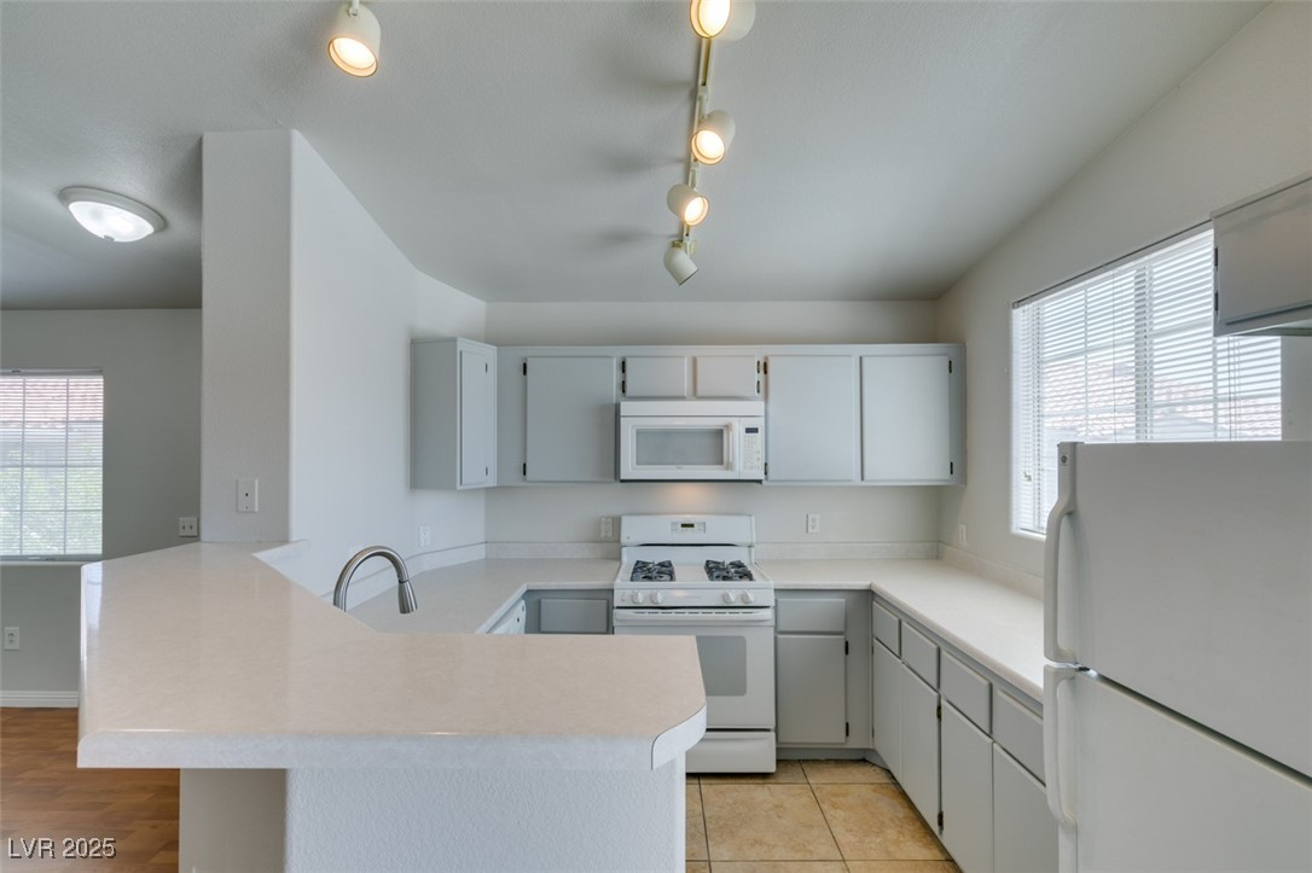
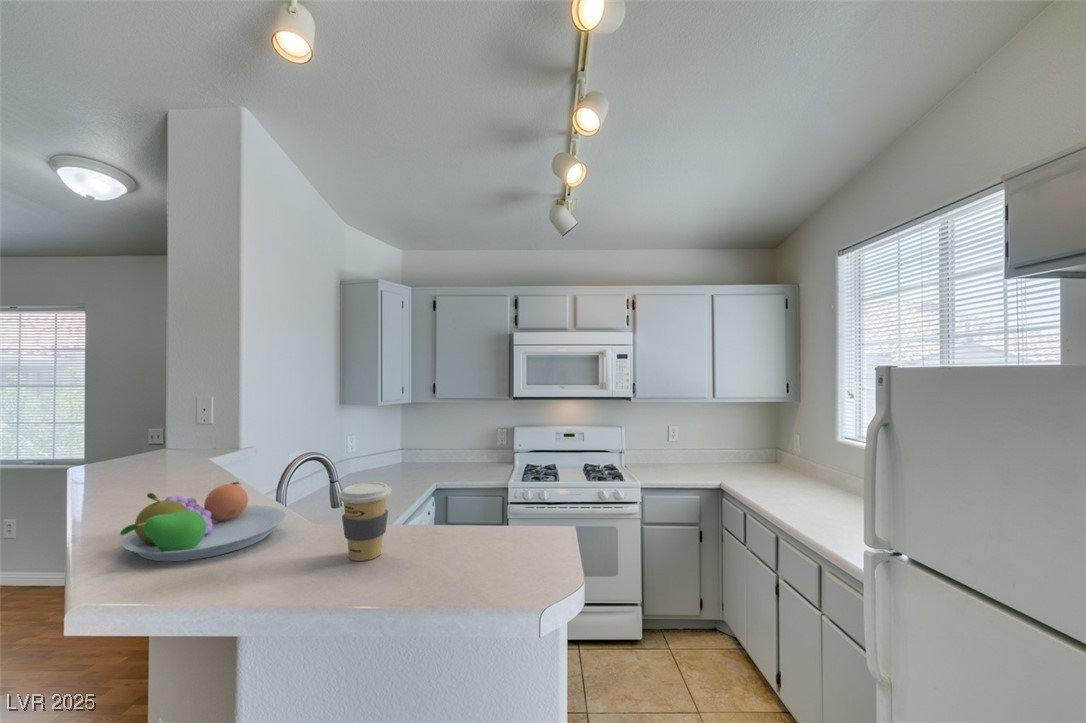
+ coffee cup (365, 521)
+ fruit bowl (204, 514)
